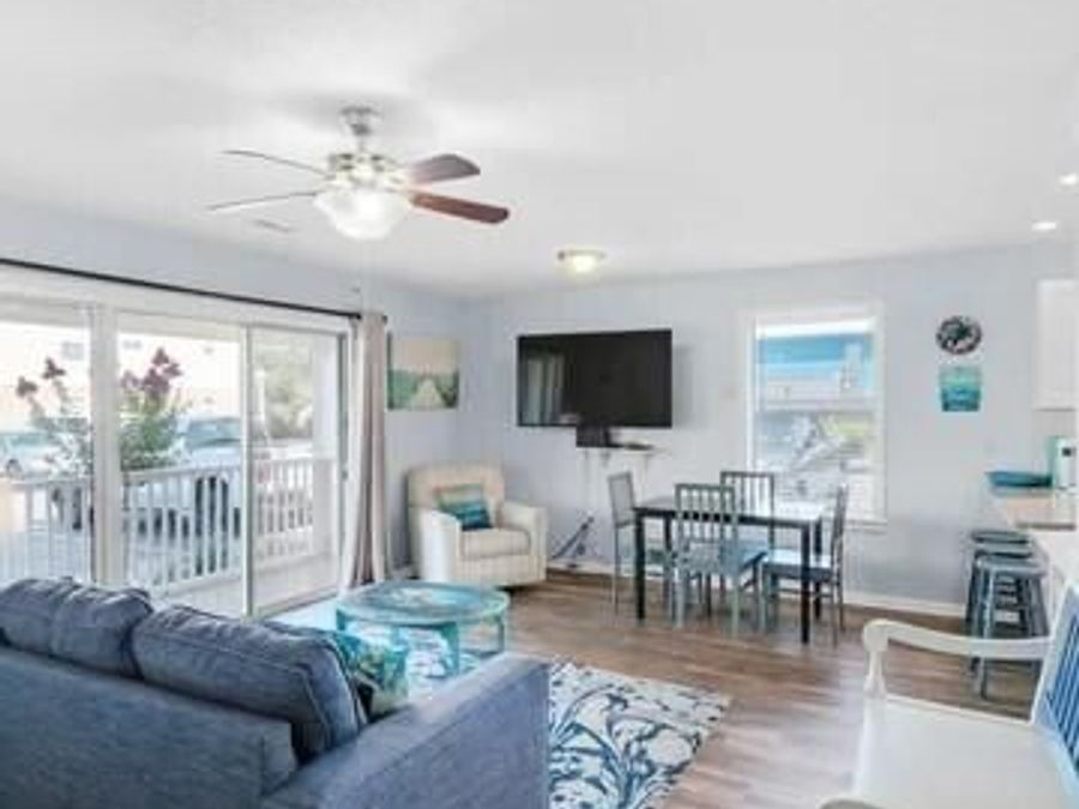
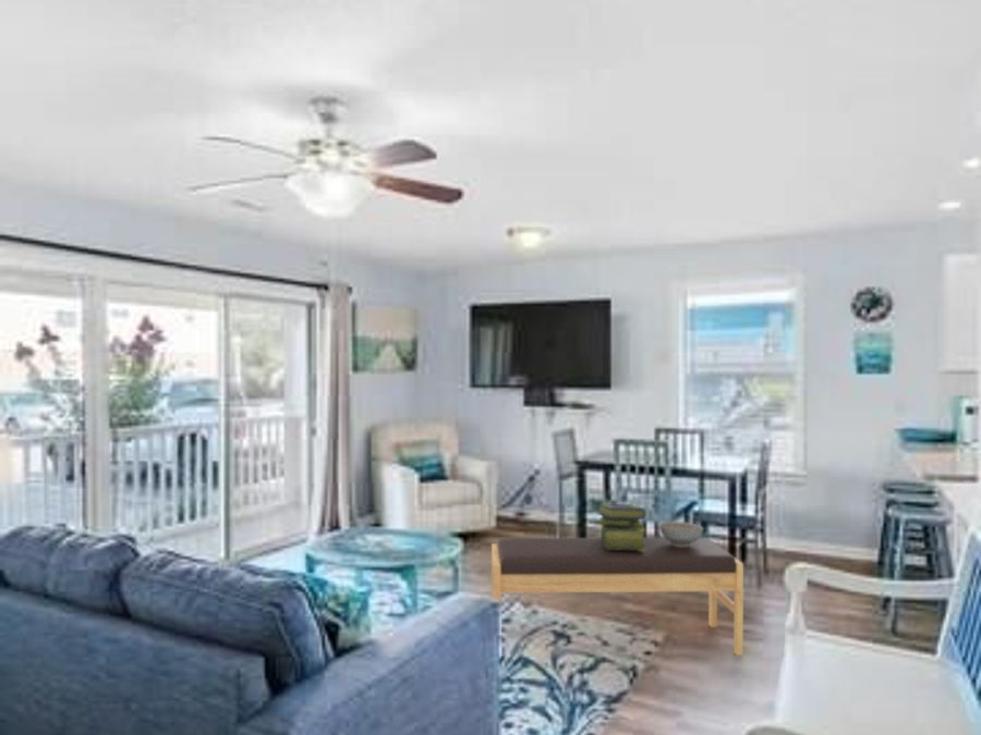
+ decorative bowl (680, 535)
+ bench (610, 591)
+ stack of books (620, 524)
